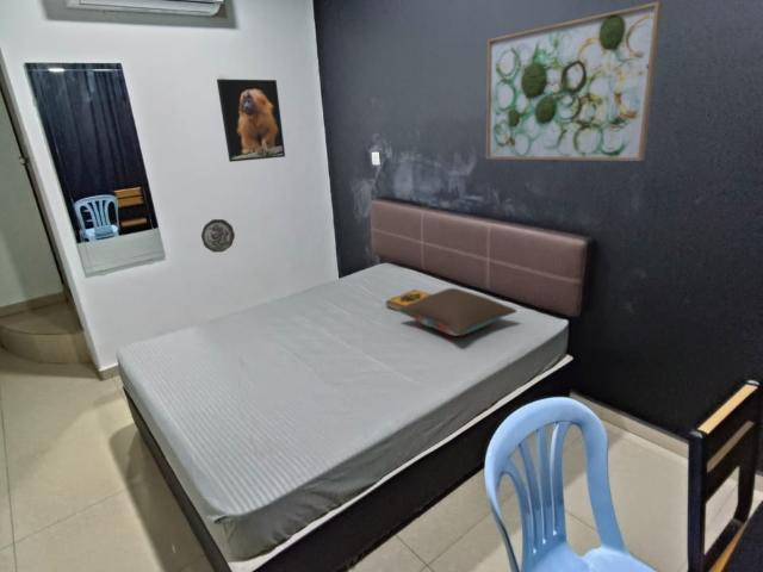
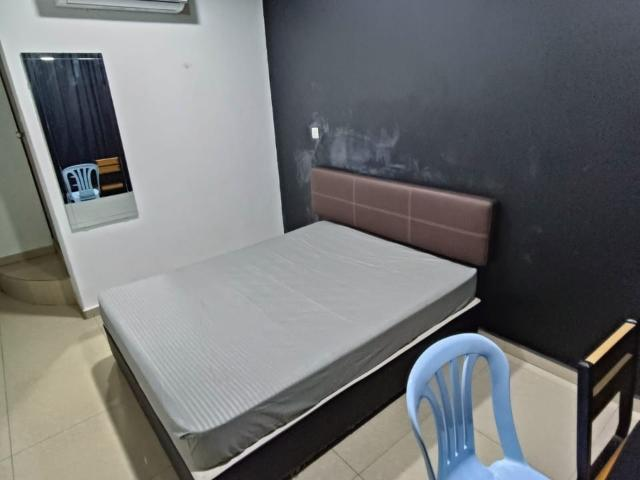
- pillow (455, 310)
- wall art (557, 94)
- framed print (253, 120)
- decorative plate (217, 235)
- hardback book (409, 300)
